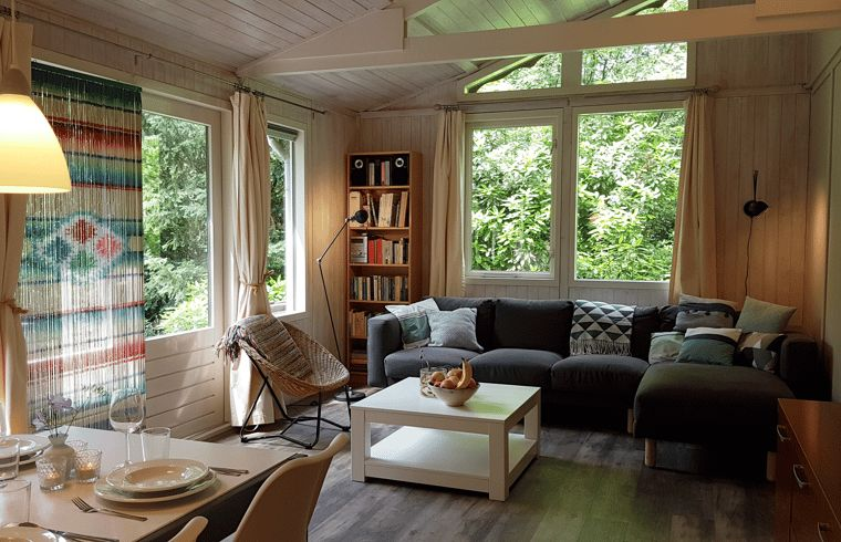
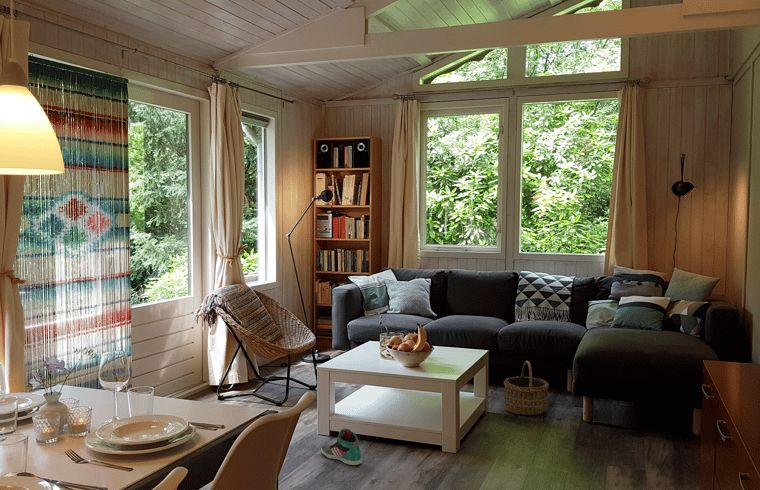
+ wicker basket (525, 386)
+ sneaker (340, 443)
